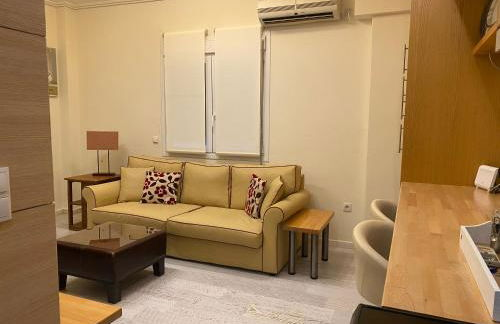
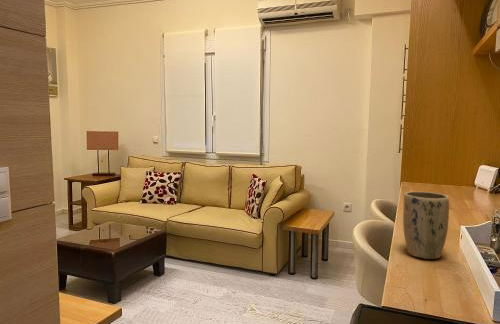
+ plant pot (424, 224)
